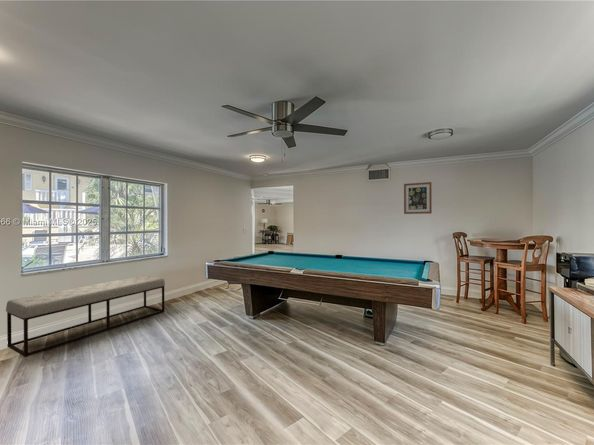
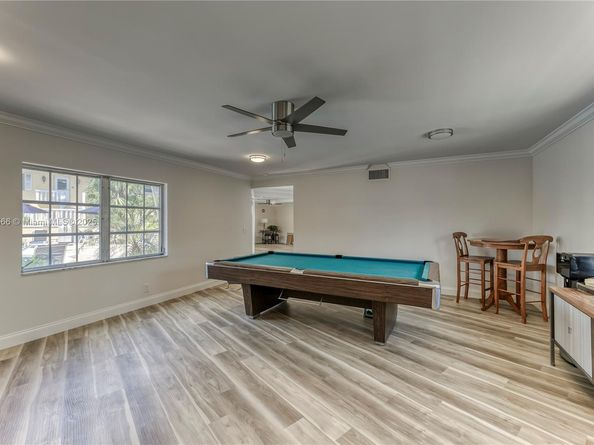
- wall art (417, 198)
- bench (98, 302)
